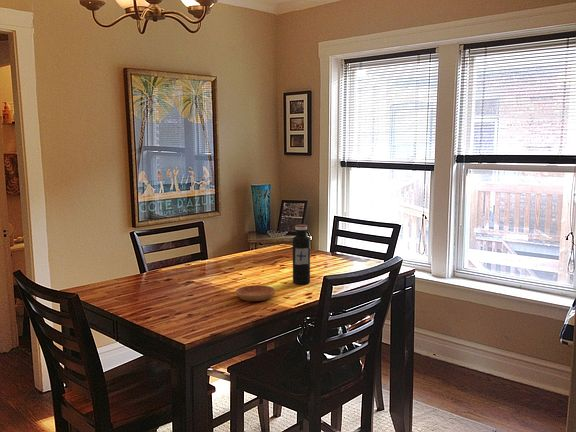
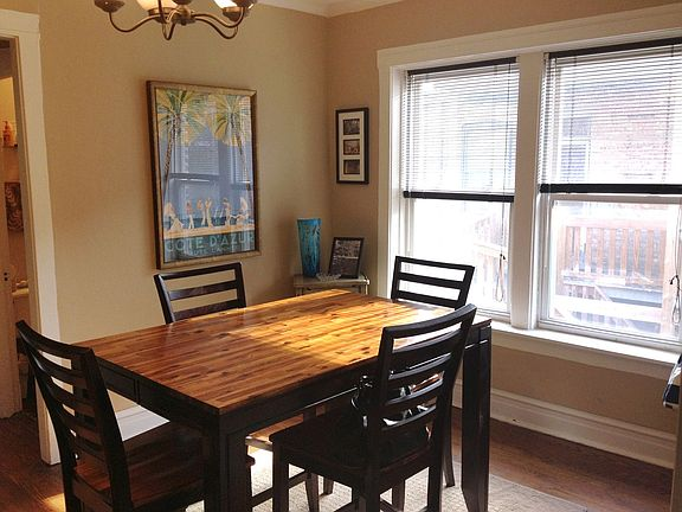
- water bottle (301, 253)
- saucer (255, 293)
